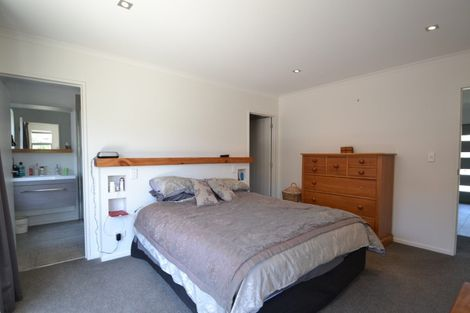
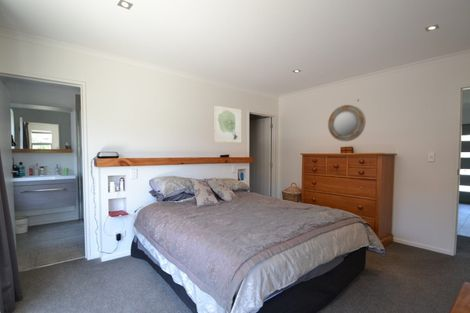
+ home mirror (345, 123)
+ wall art (228, 125)
